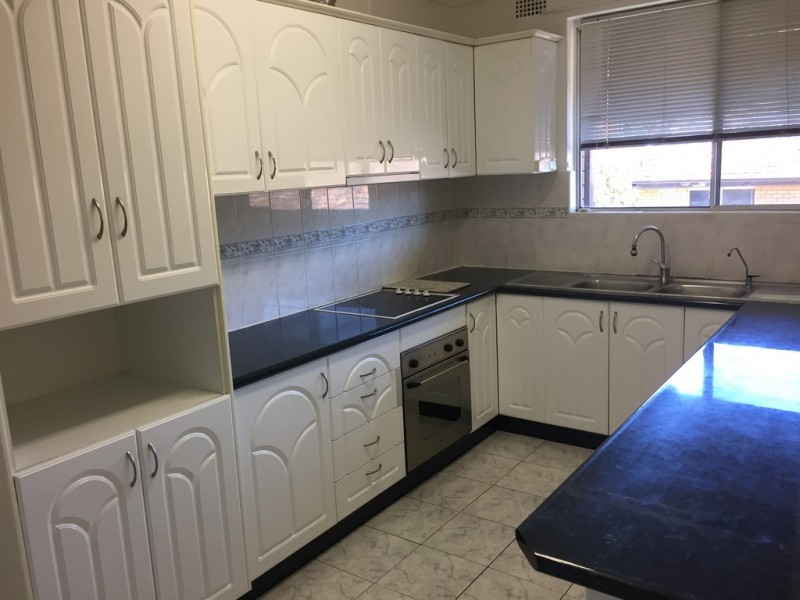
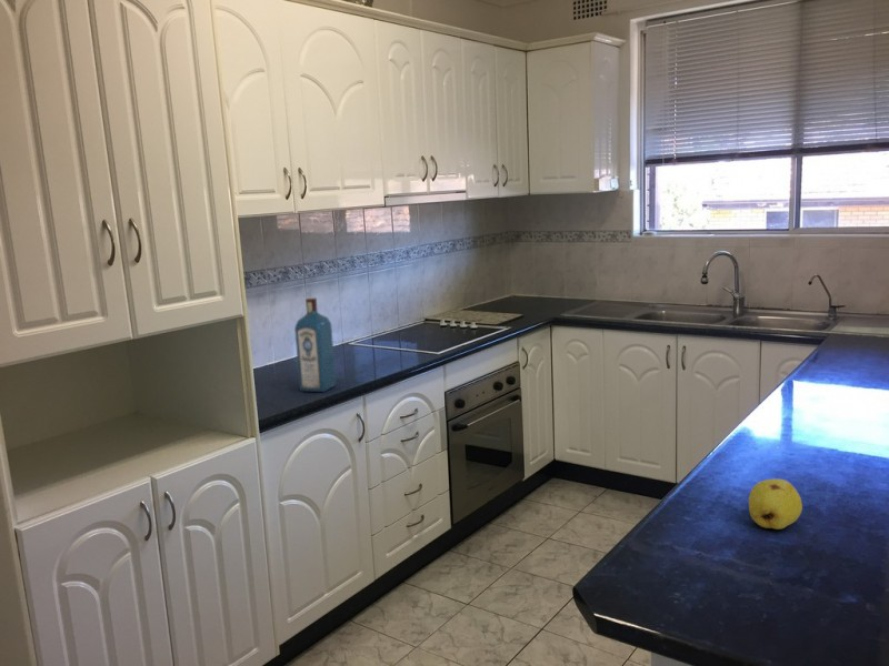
+ fruit (776, 501)
+ liquor (314, 343)
